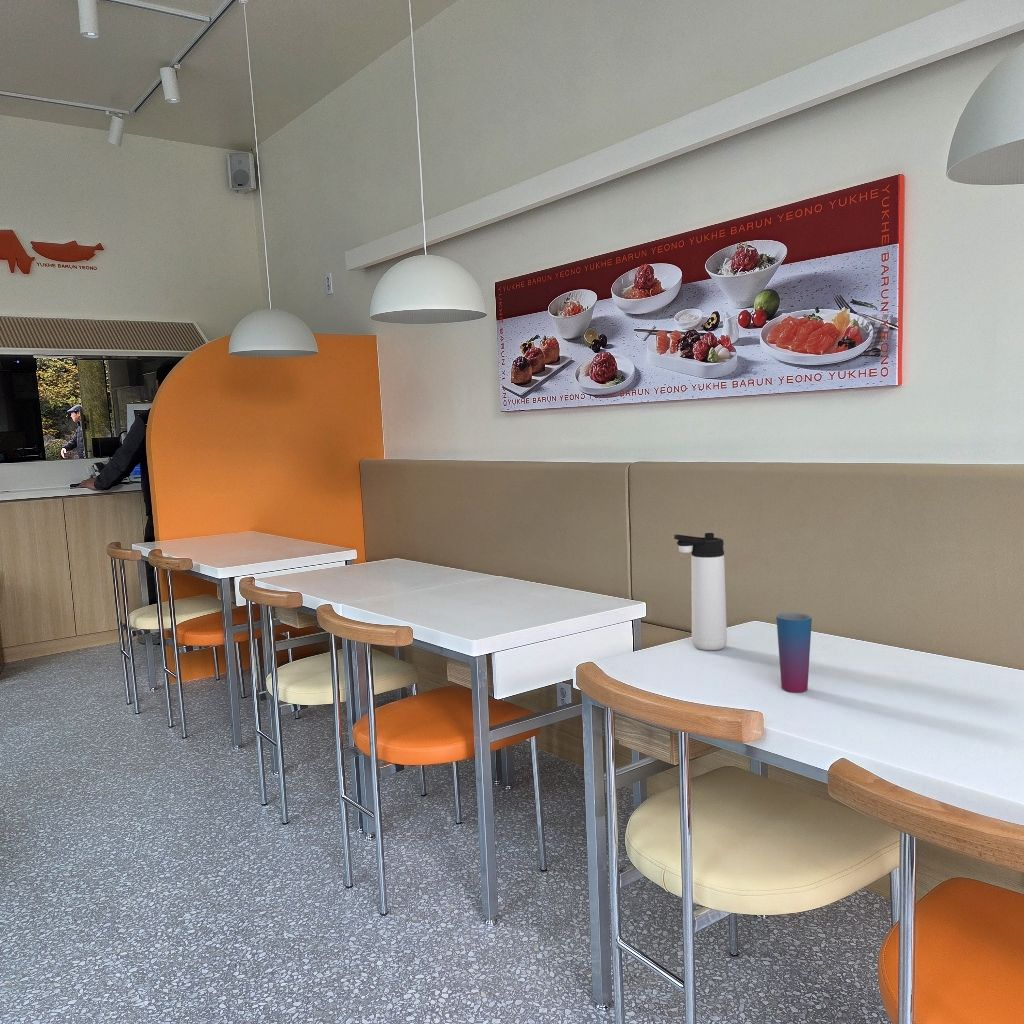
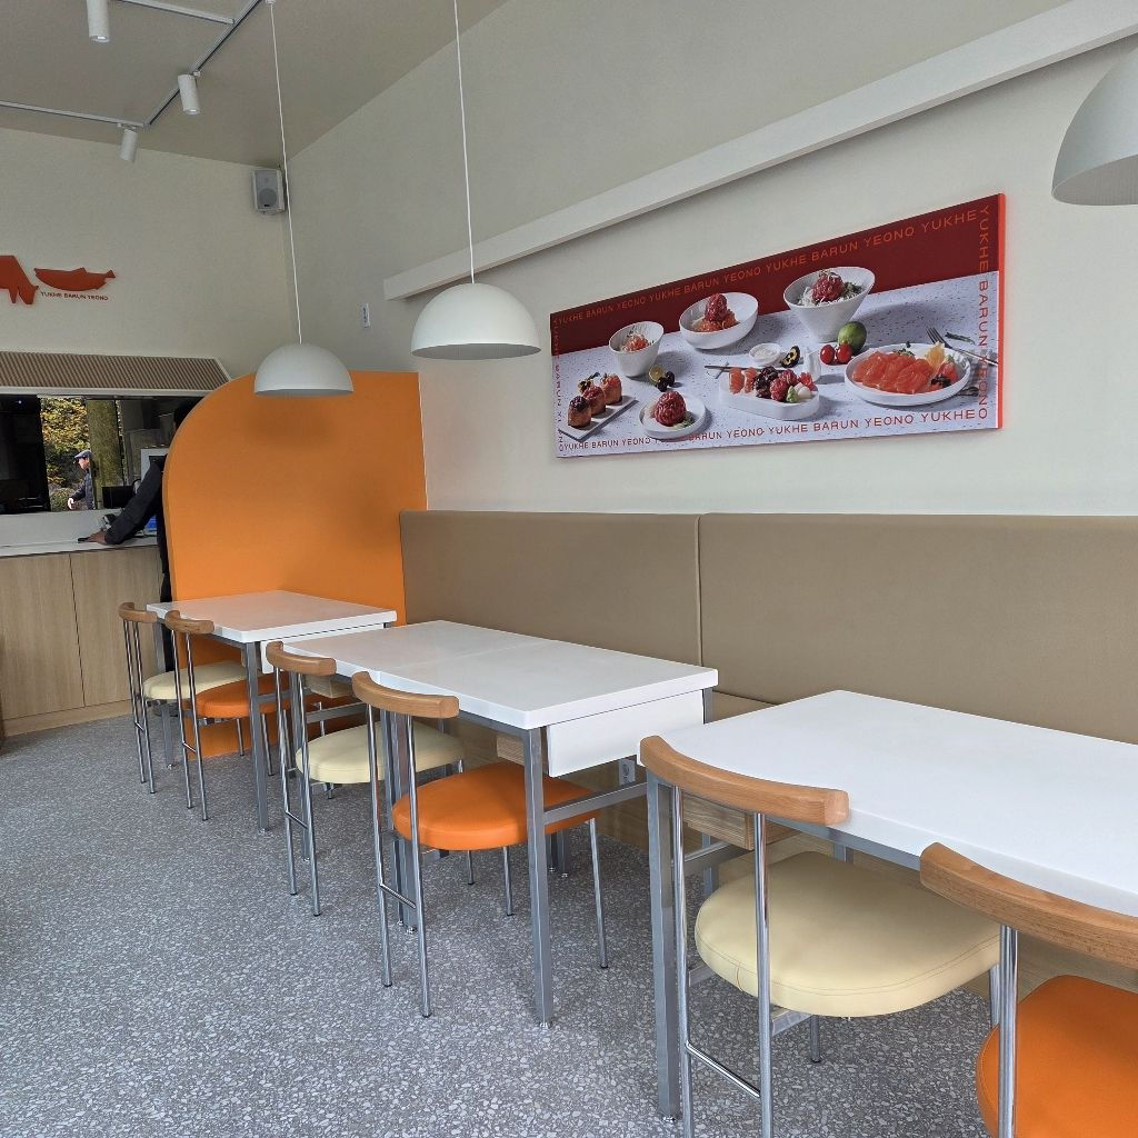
- cup (794, 652)
- thermos bottle (700, 590)
